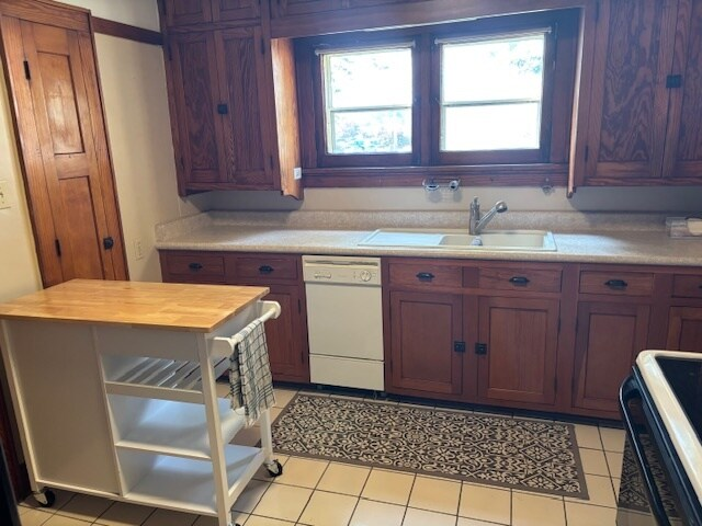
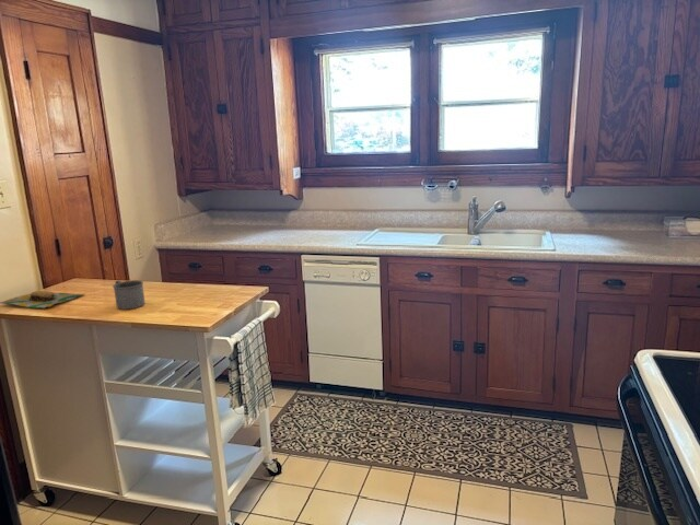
+ mug (128, 293)
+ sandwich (42, 295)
